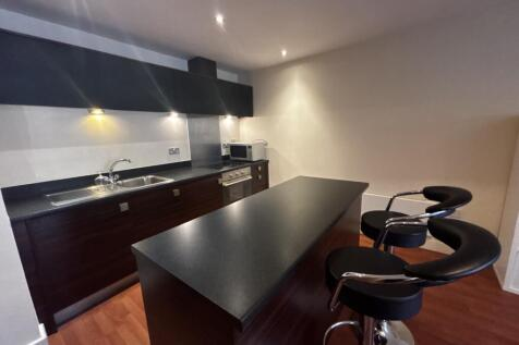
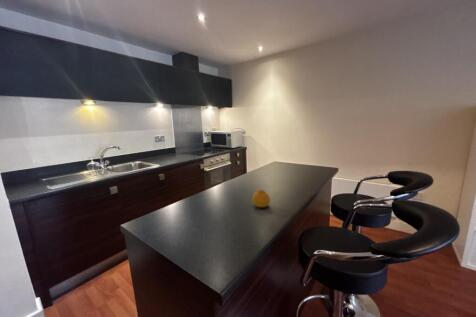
+ fruit (261, 198)
